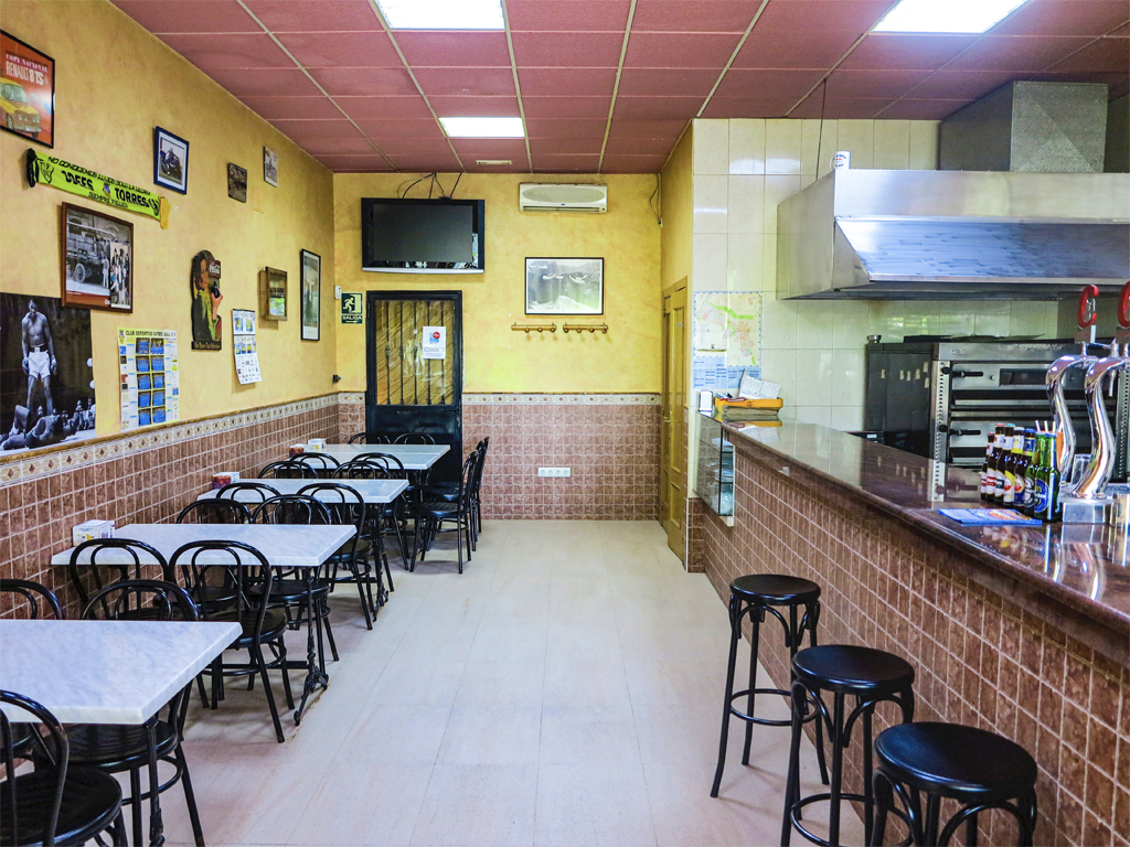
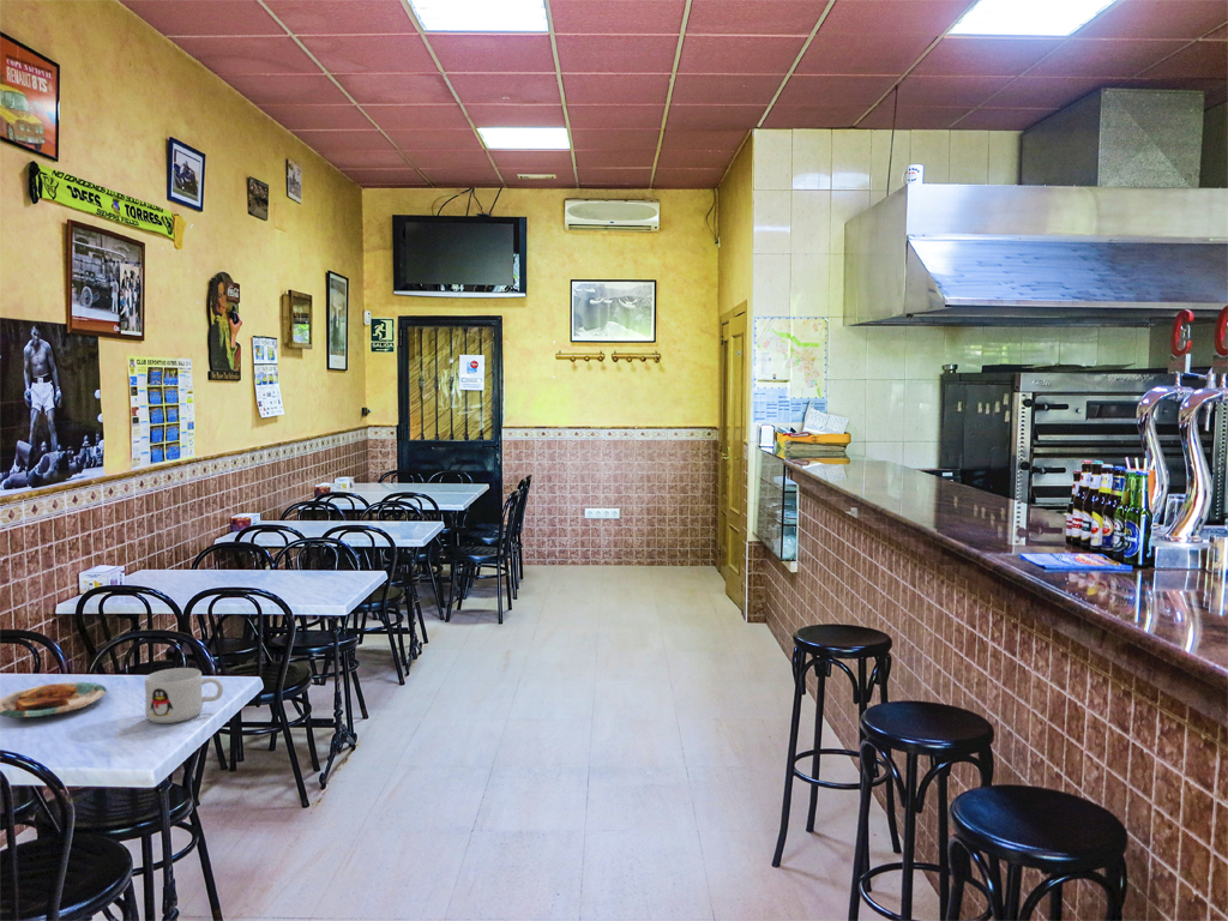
+ plate (52, 699)
+ mug (185, 693)
